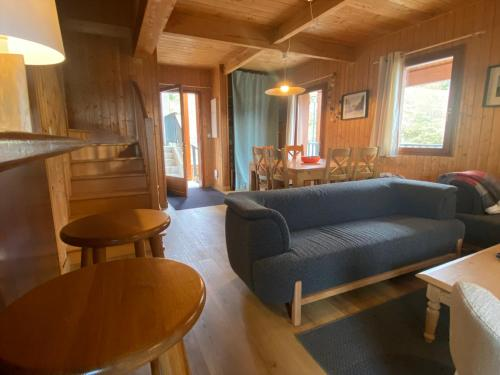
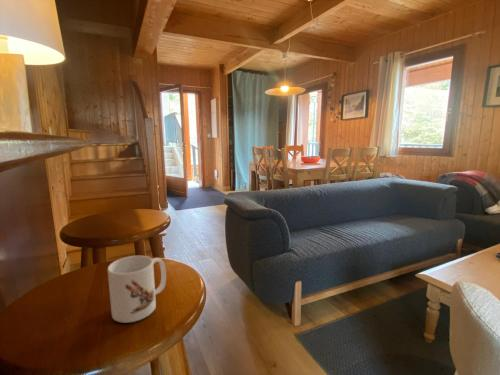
+ mug (140, 283)
